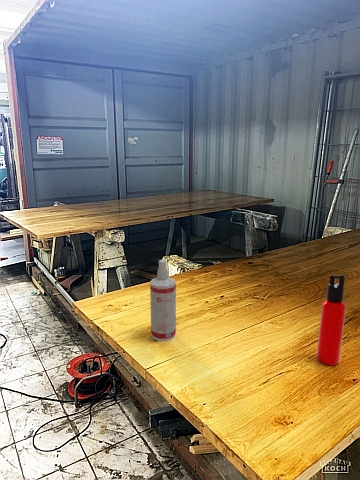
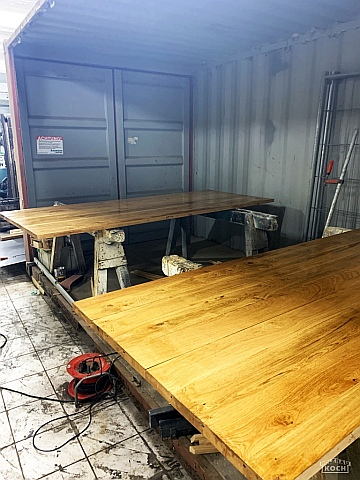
- spray bottle (163, 298)
- water bottle (332, 318)
